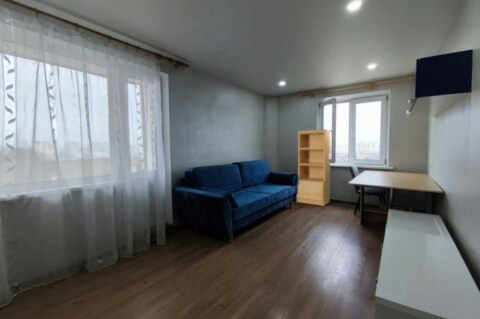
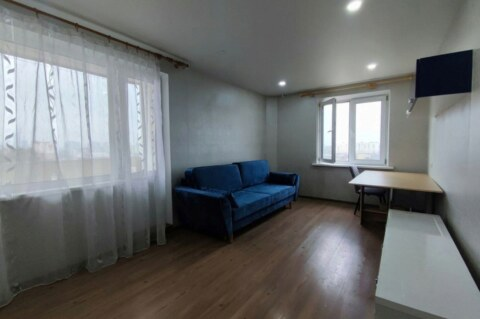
- bookcase (313, 166)
